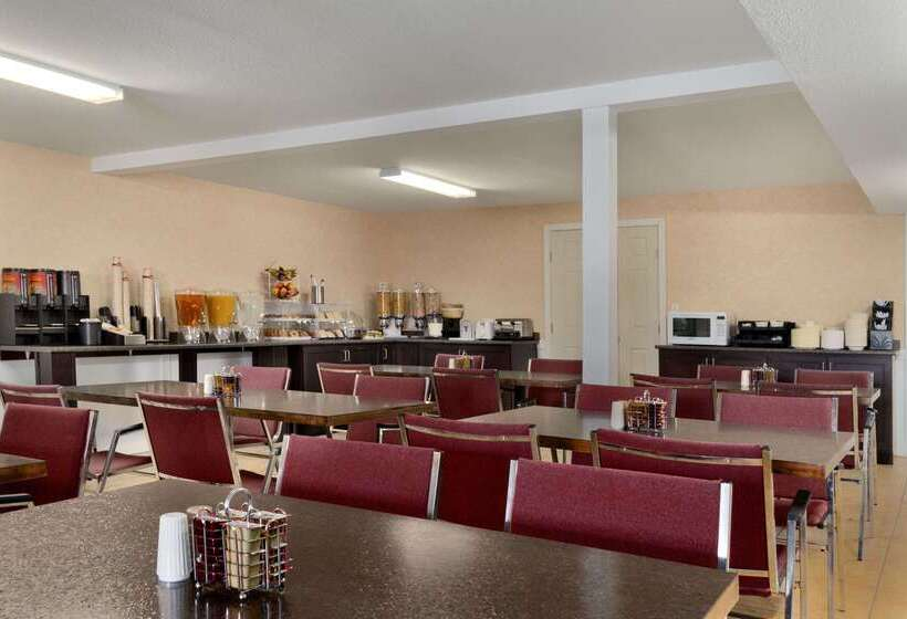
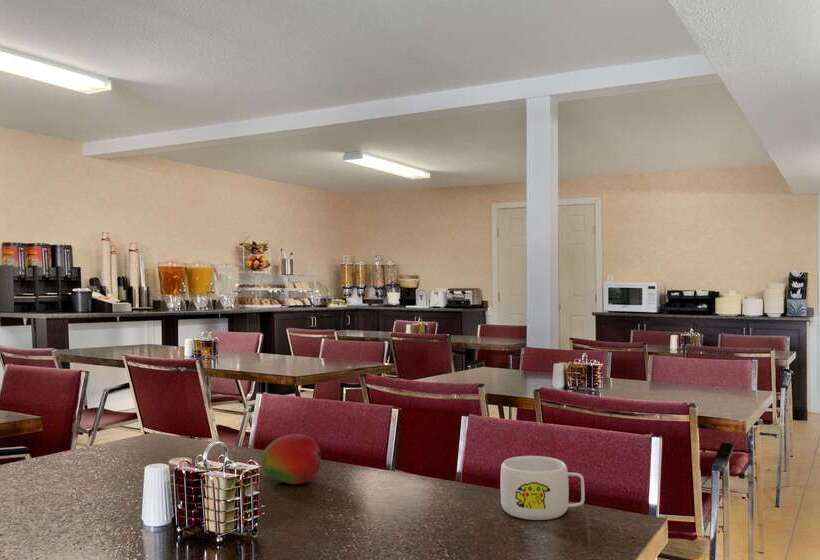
+ fruit (291, 458)
+ mug (535, 487)
